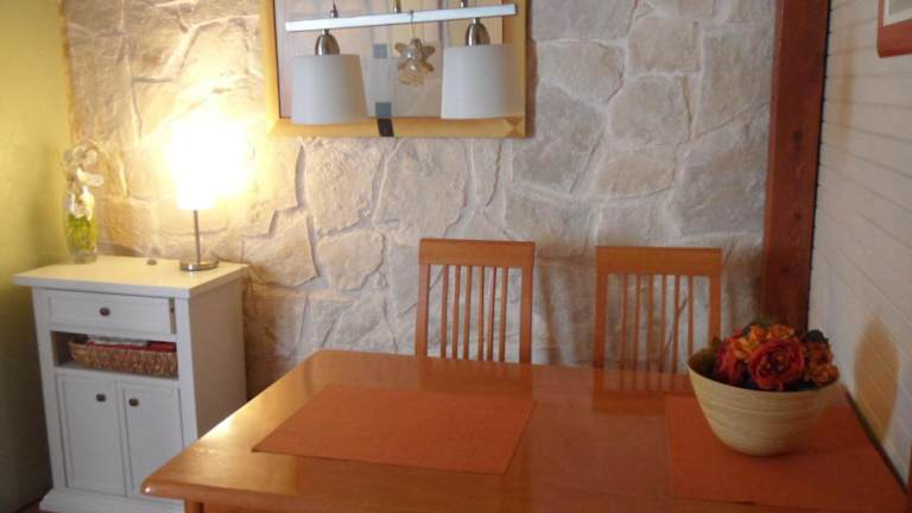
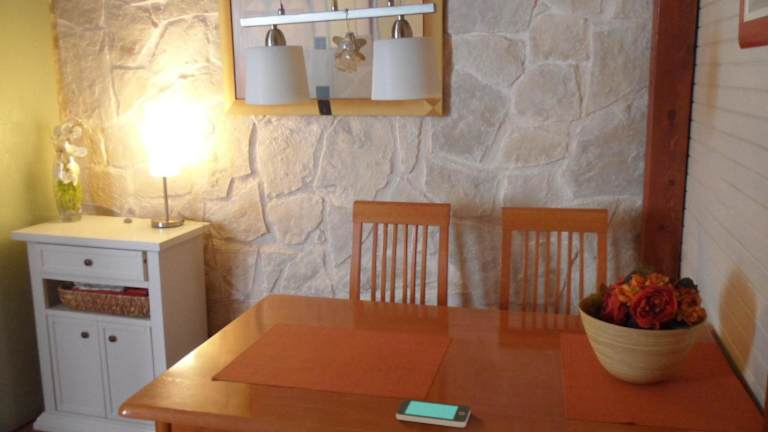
+ smartphone (433, 412)
